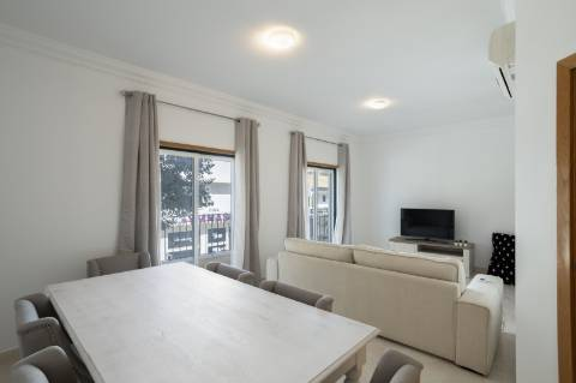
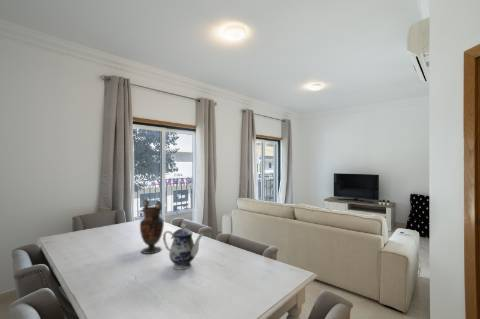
+ vase (152, 224)
+ teapot (182, 244)
